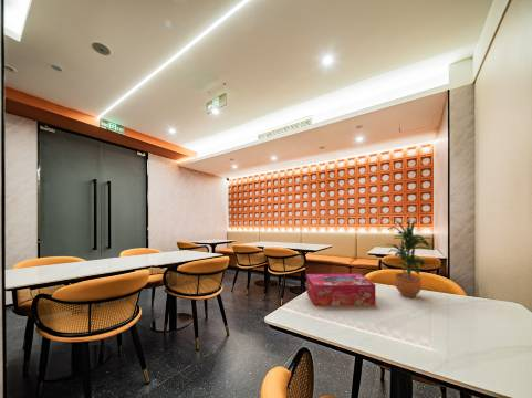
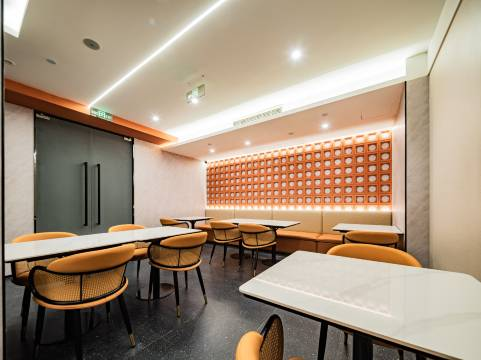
- tissue box (338, 289)
- potted plant (411, 256)
